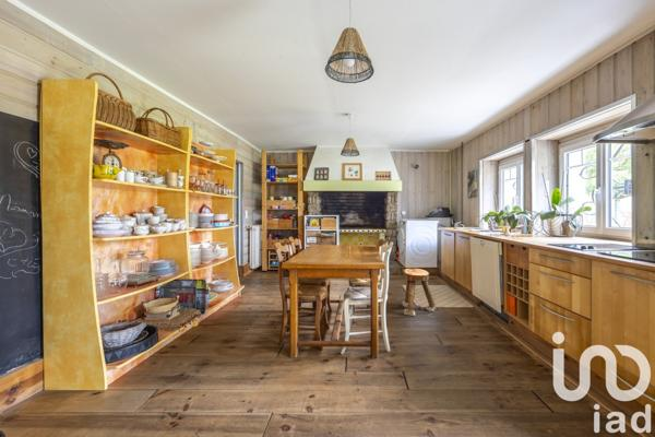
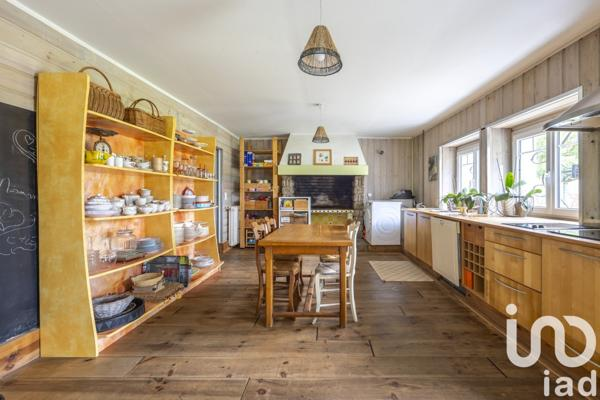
- stool (414, 291)
